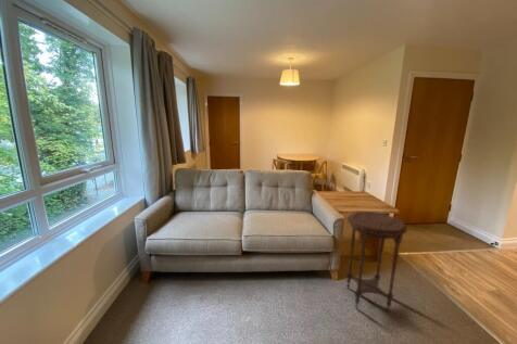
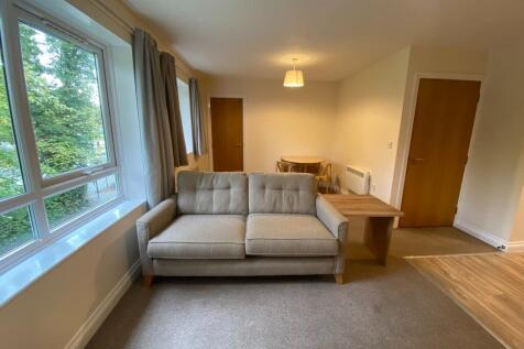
- side table (364, 257)
